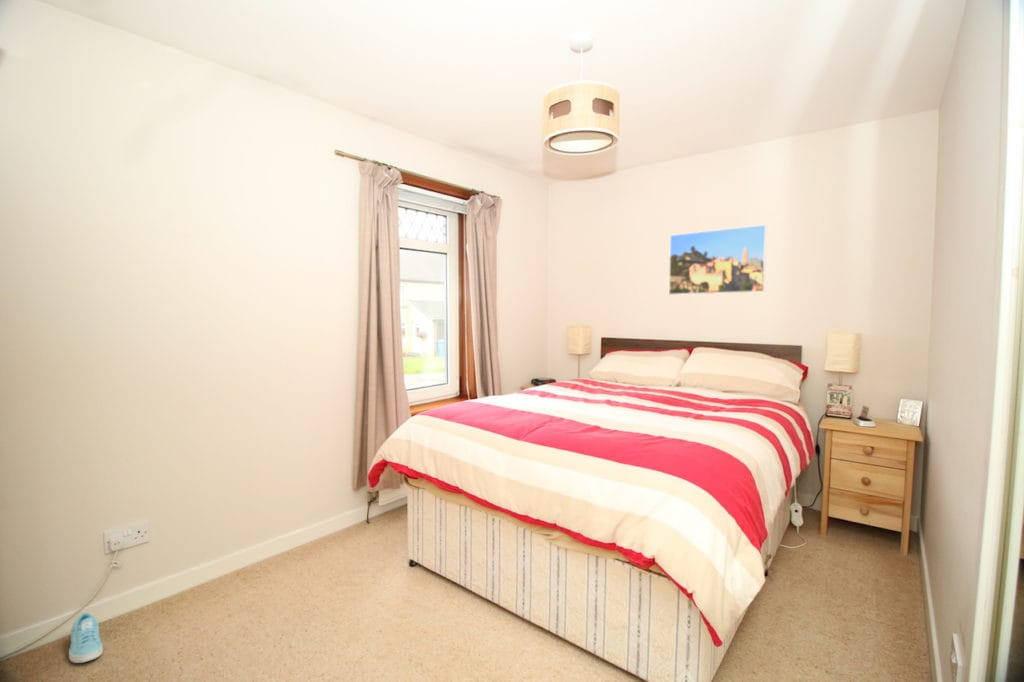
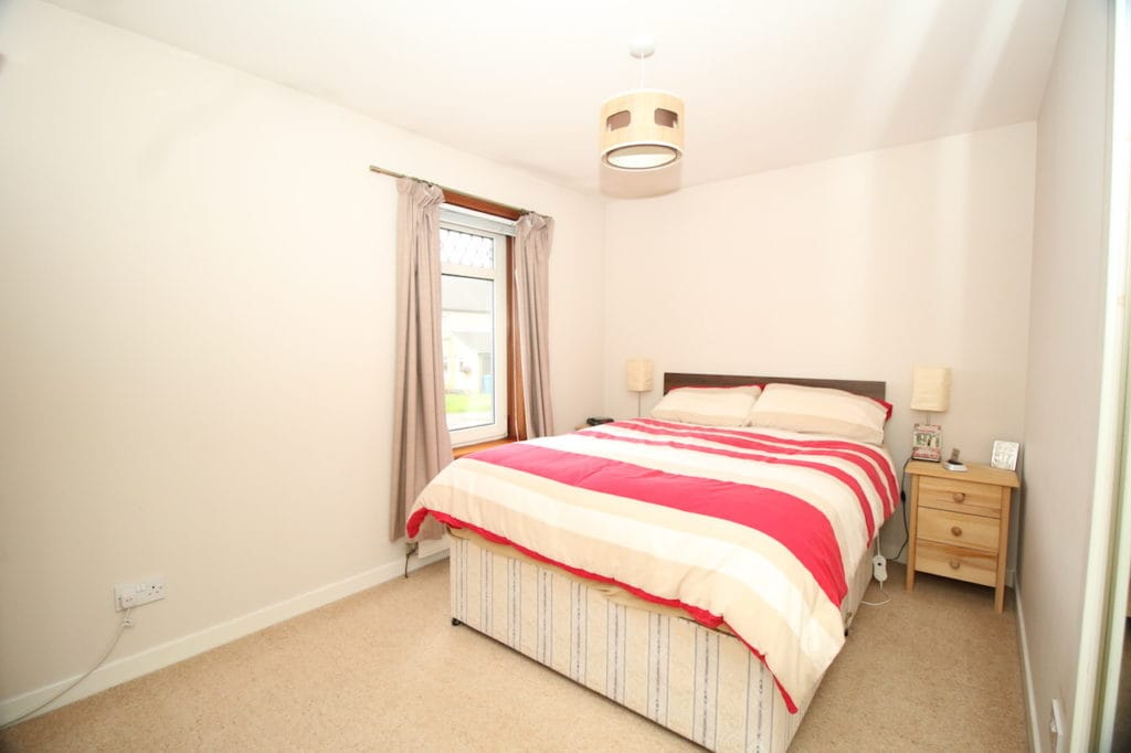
- sneaker (84, 635)
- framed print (714, 261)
